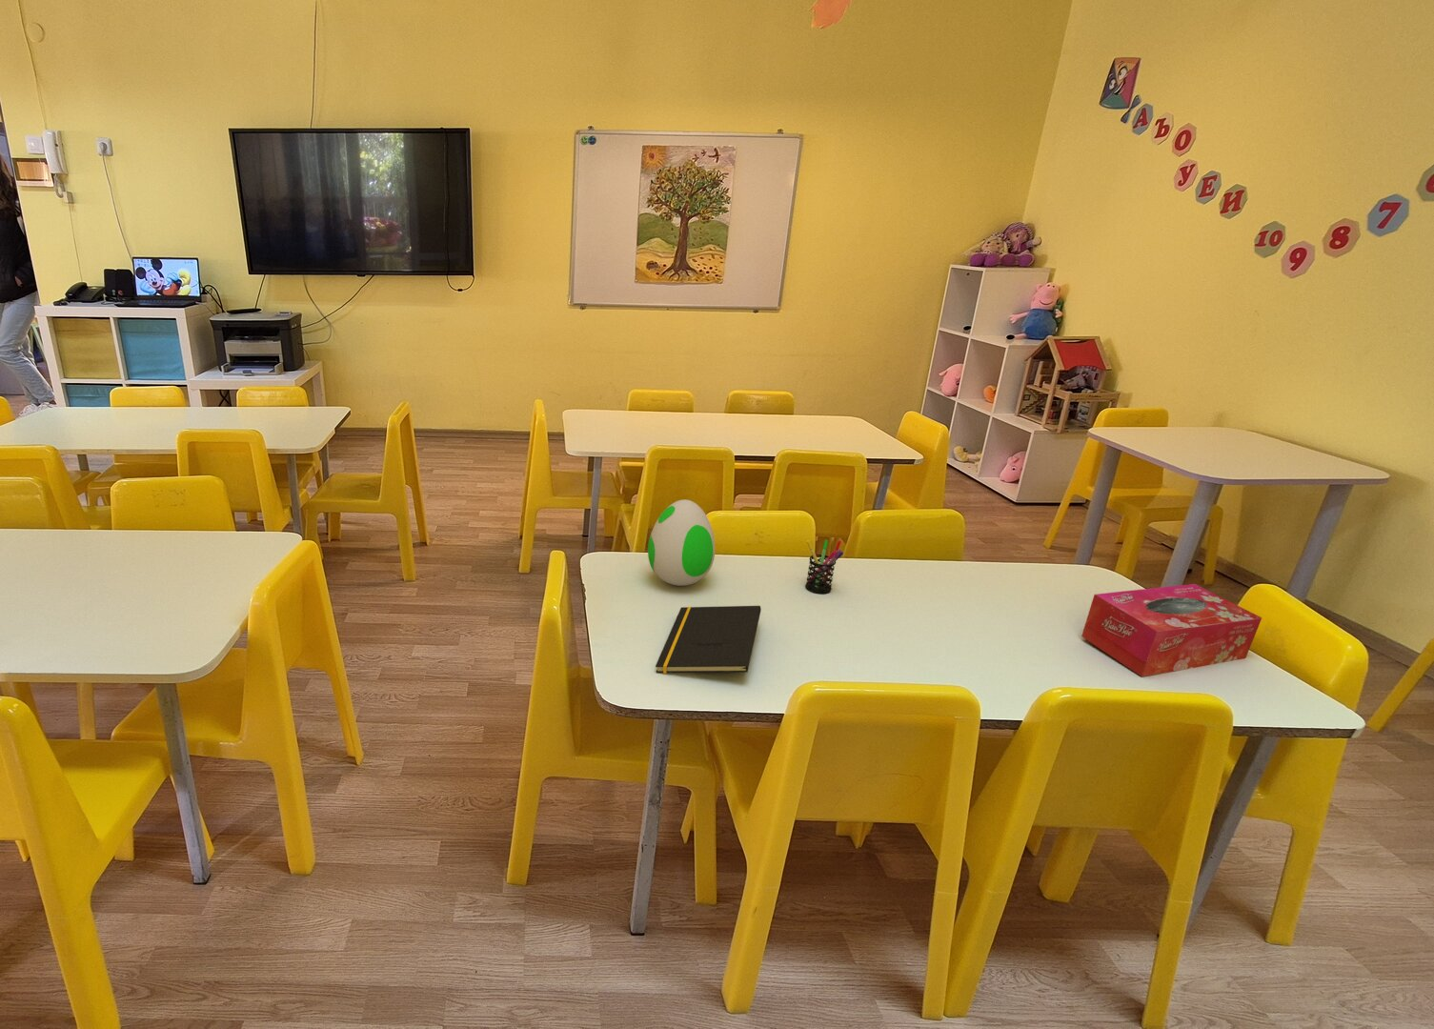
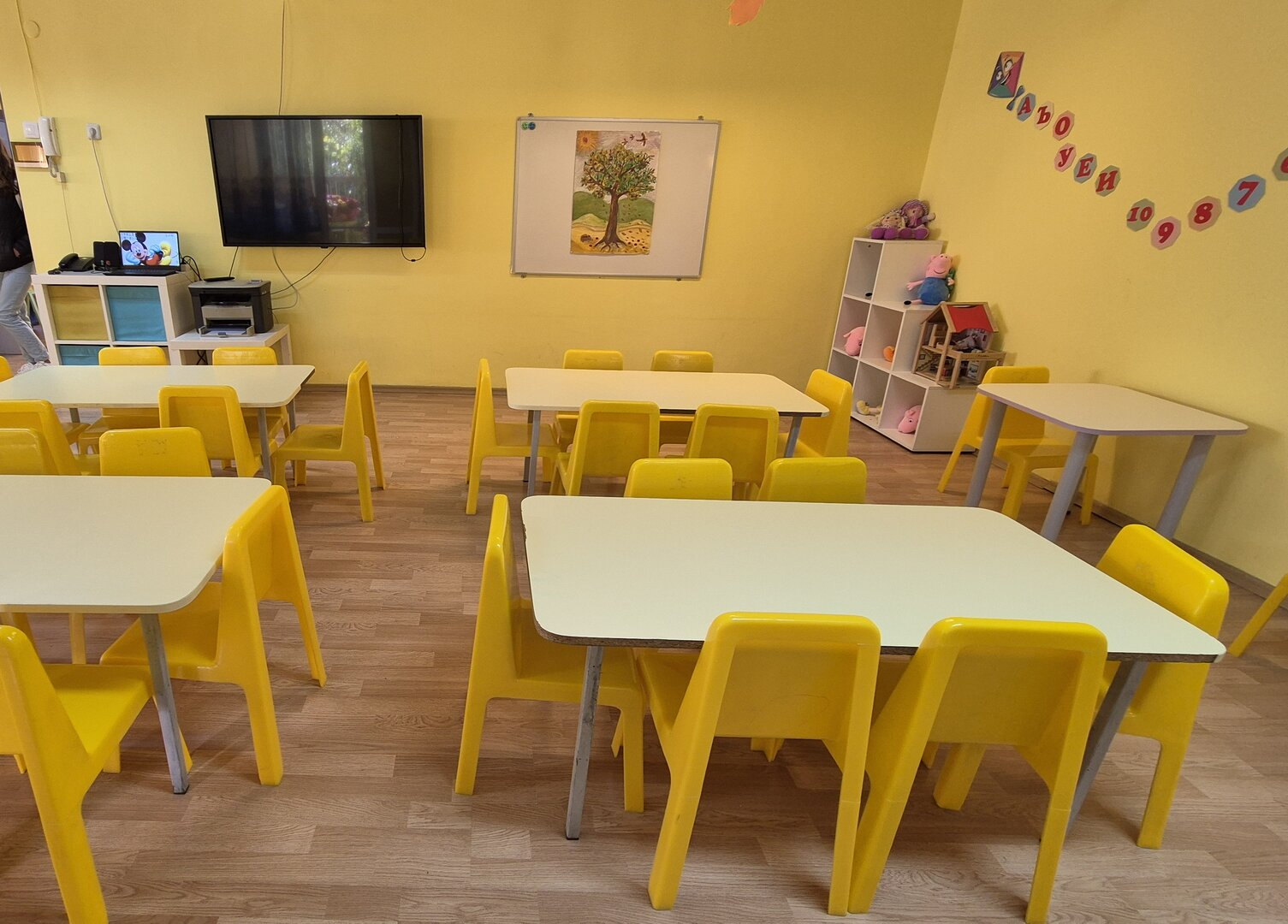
- notepad (710, 637)
- tissue box (1169, 627)
- pen holder (823, 562)
- decorative egg (682, 542)
